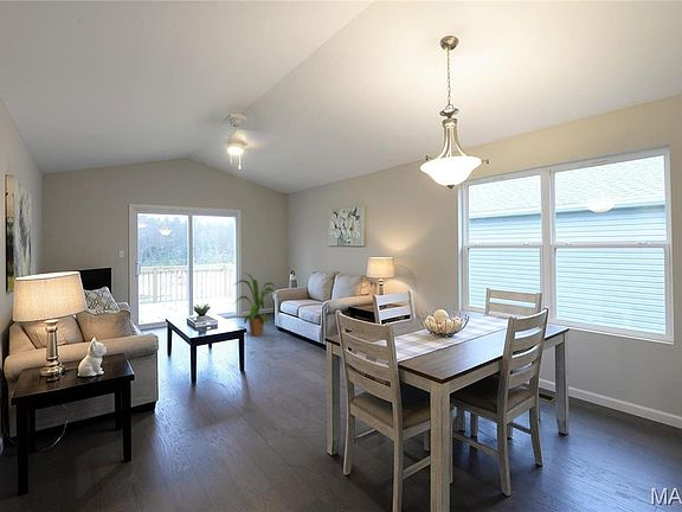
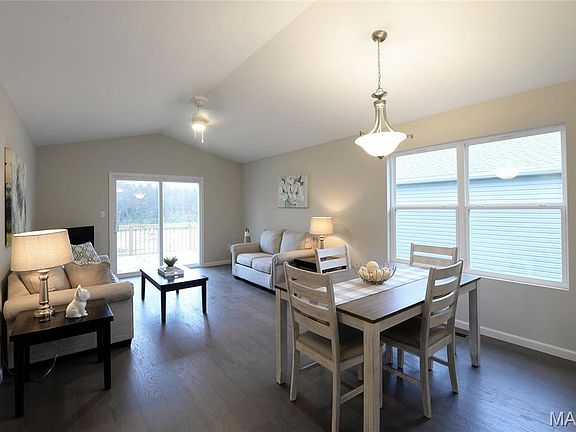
- house plant (257, 305)
